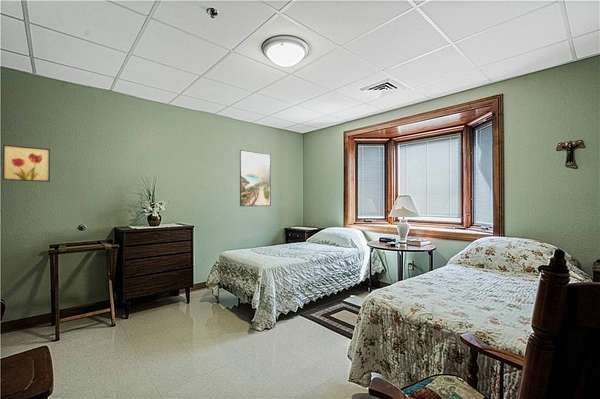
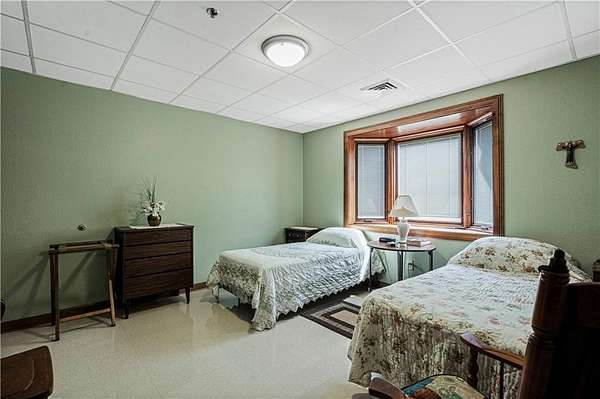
- wall art (27, 163)
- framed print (255, 179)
